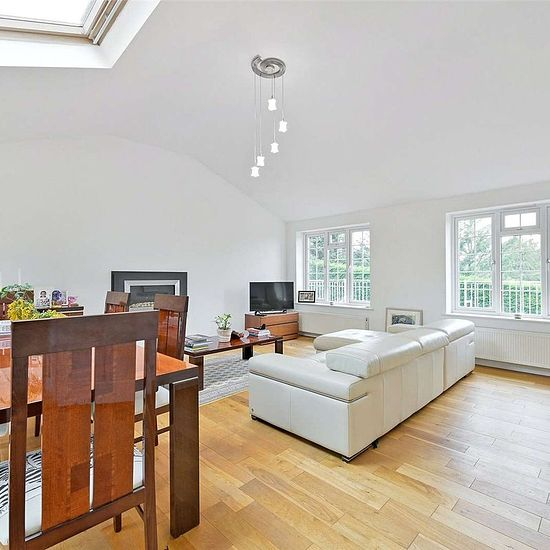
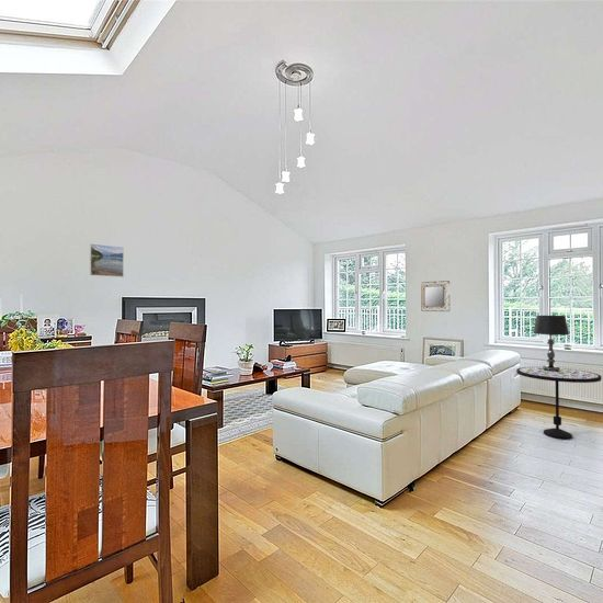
+ table lamp (550, 342)
+ side table (557, 403)
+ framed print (106, 260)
+ home mirror (434, 296)
